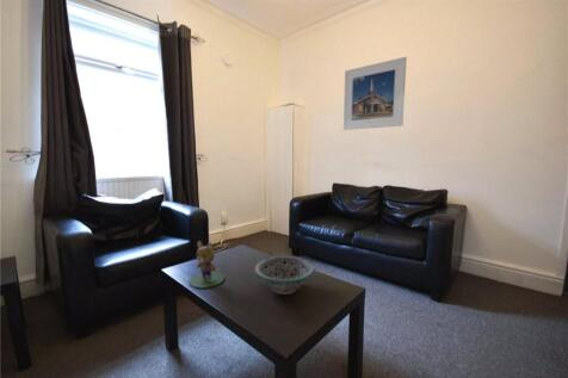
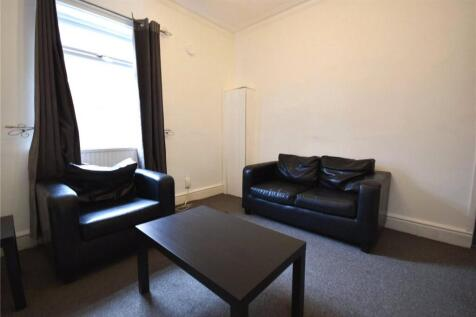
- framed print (371, 97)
- decorative bowl (284, 277)
- teddy bear (205, 260)
